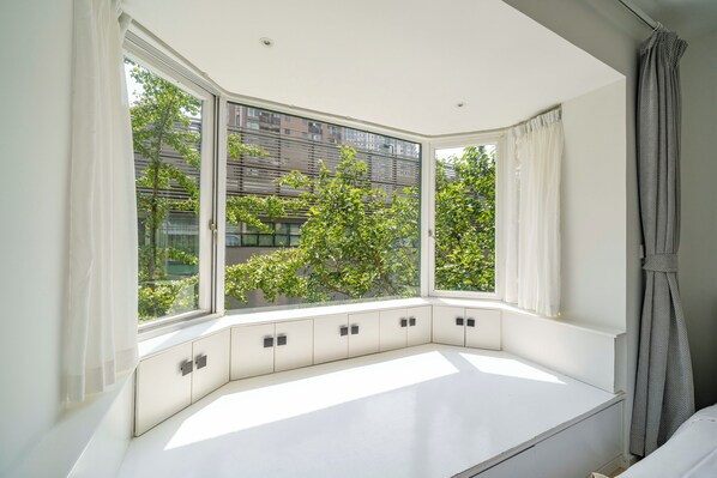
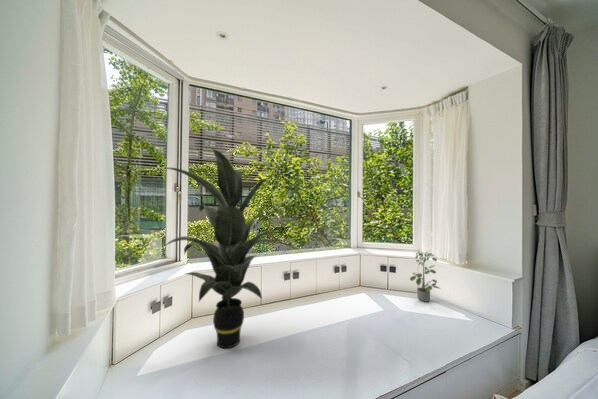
+ indoor plant (221, 248)
+ potted plant (423, 276)
